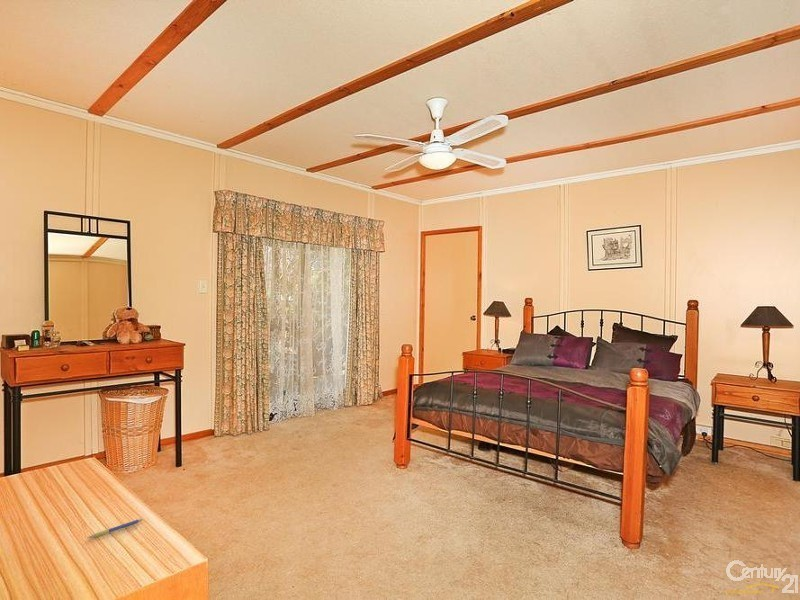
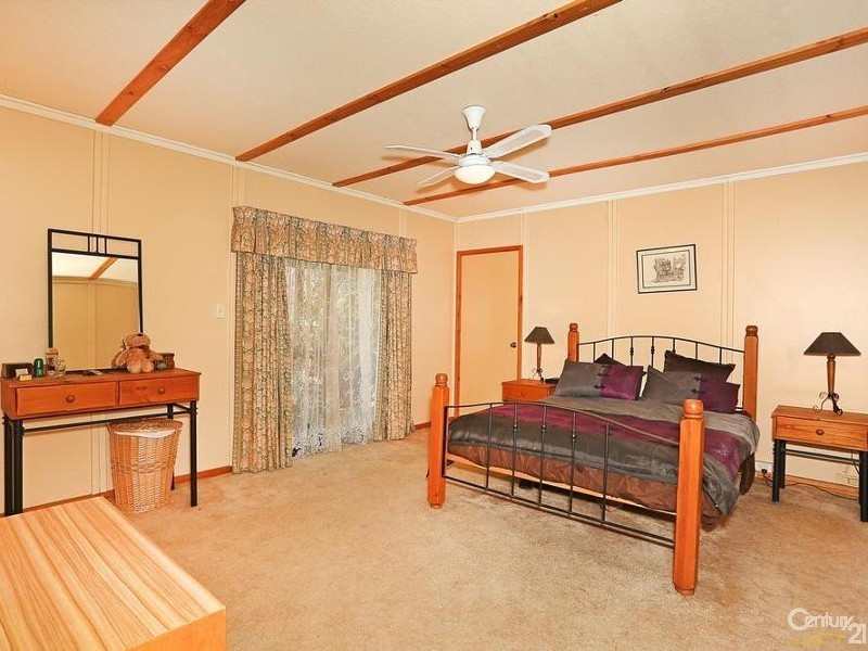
- pen (115, 528)
